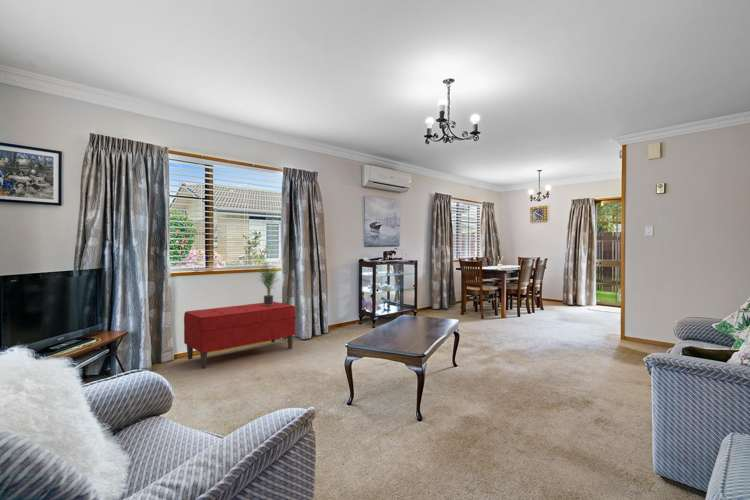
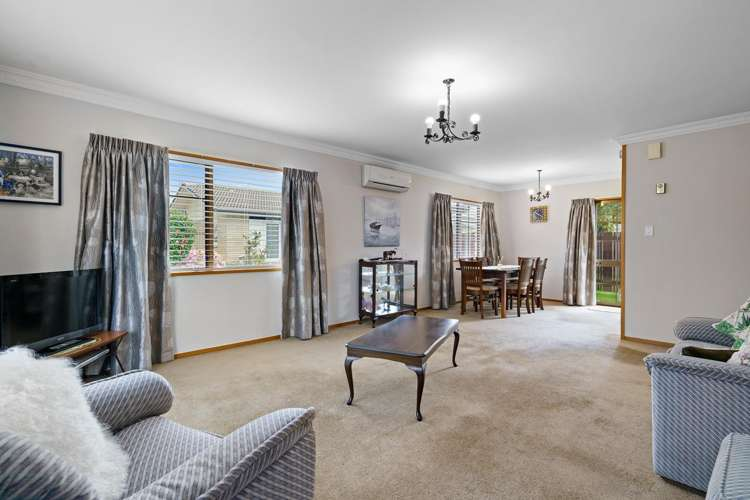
- potted plant (269, 282)
- bench (242, 330)
